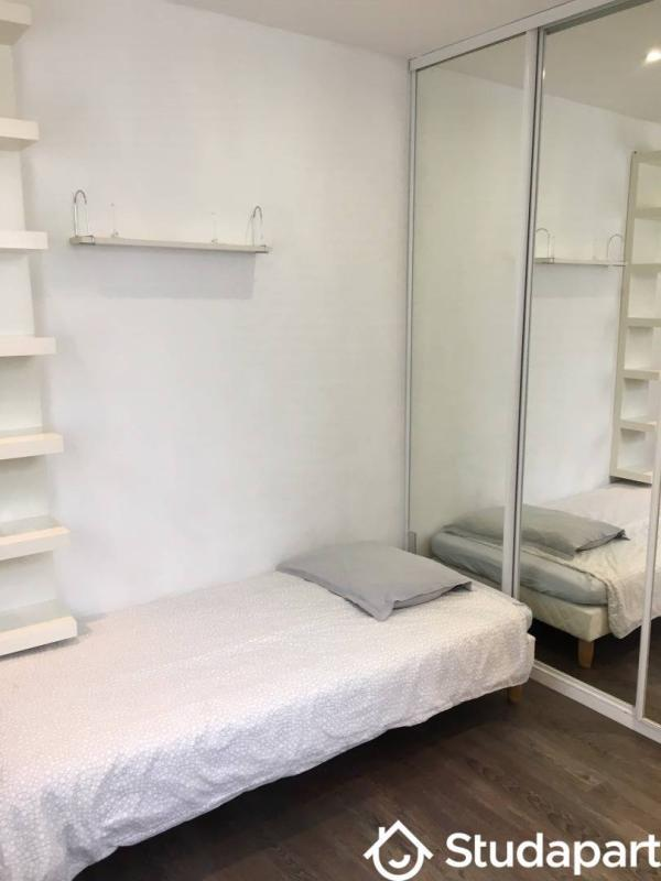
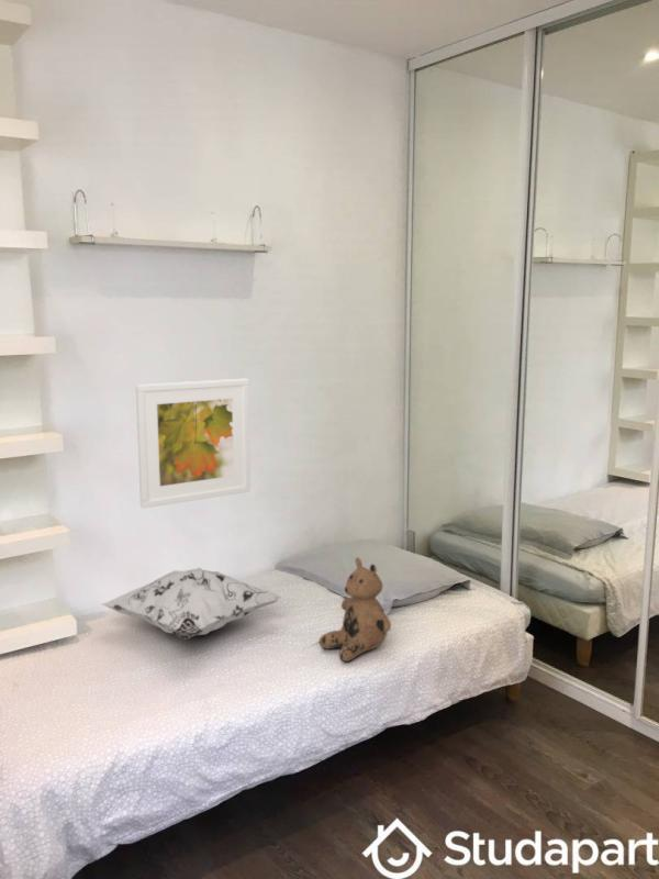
+ teddy bear (354, 607)
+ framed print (196, 441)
+ decorative pillow (192, 601)
